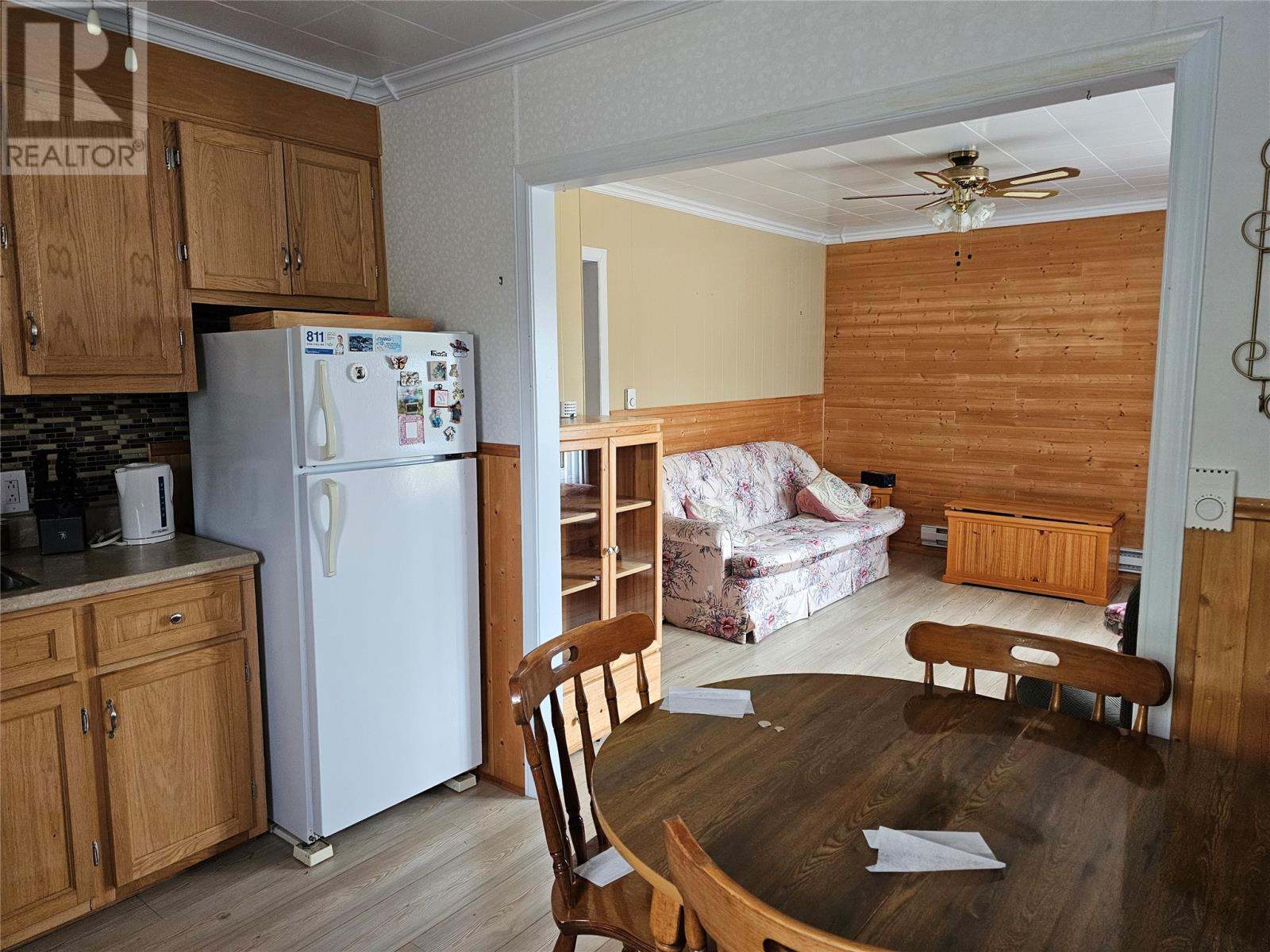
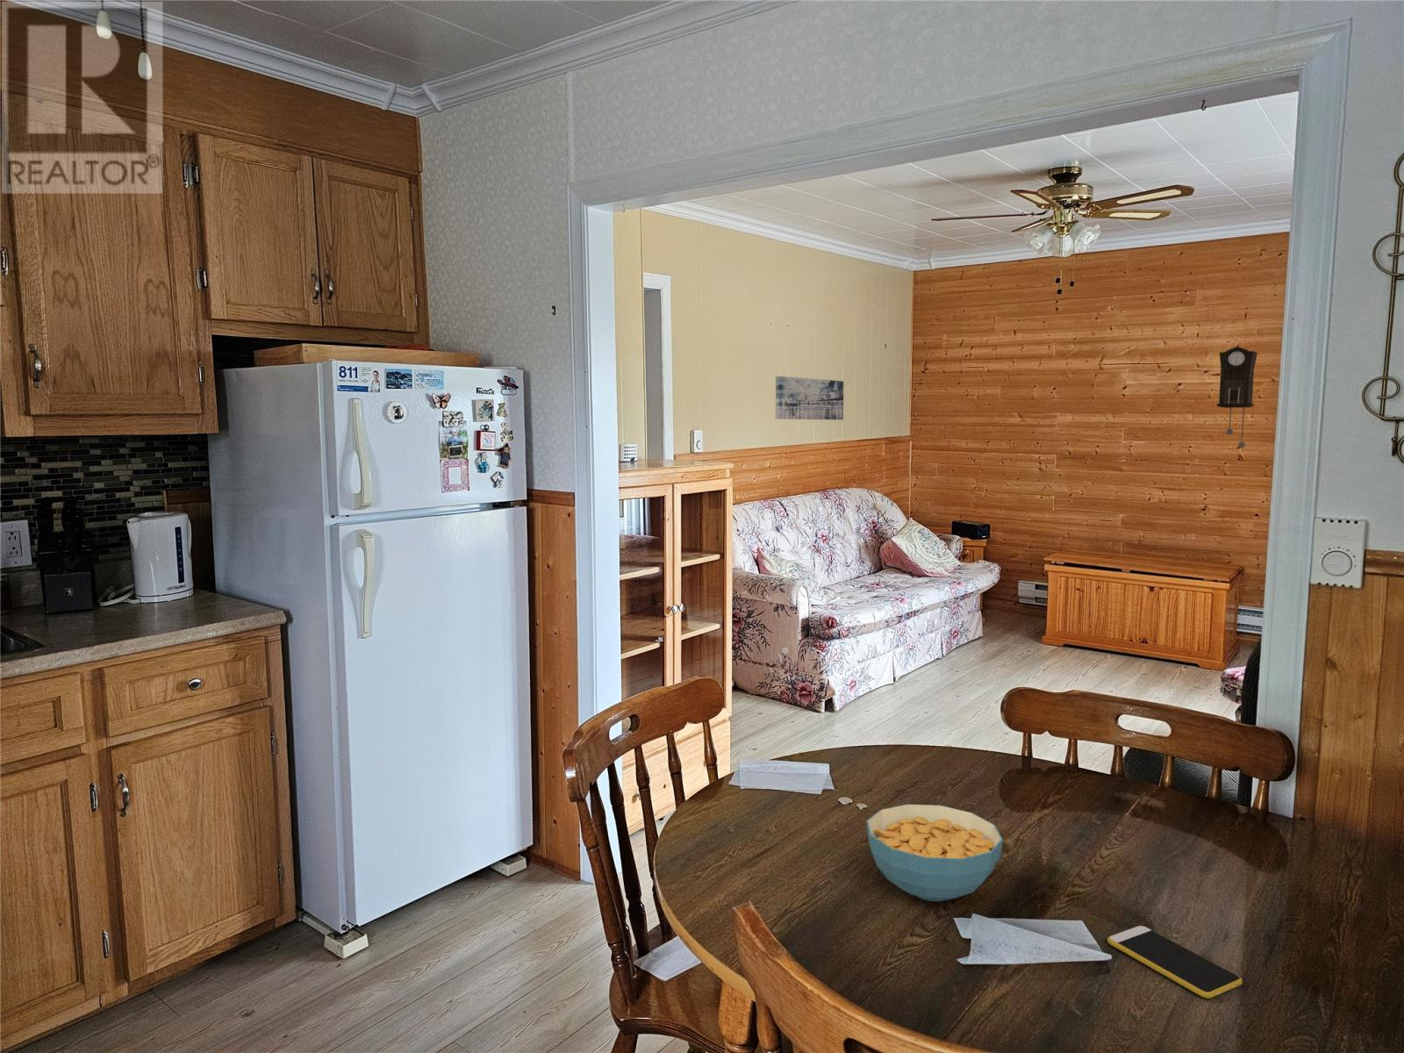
+ smartphone (1172, 959)
+ wall art (810, 398)
+ cereal bowl (932, 861)
+ pendulum clock (1236, 397)
